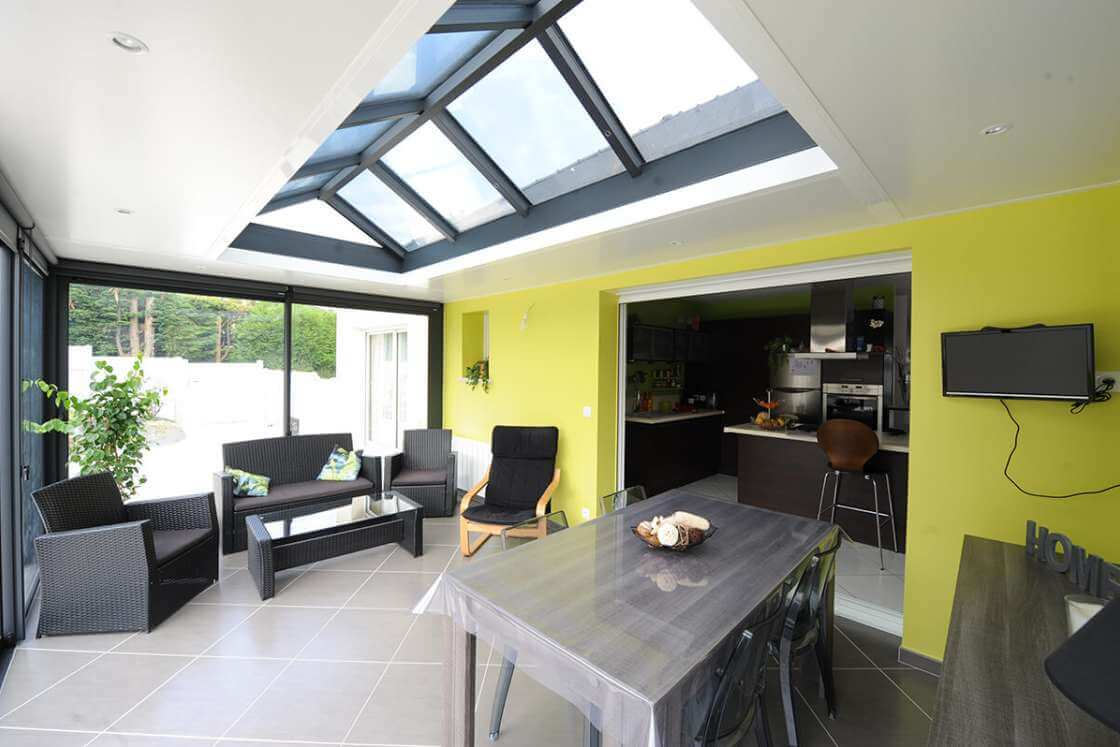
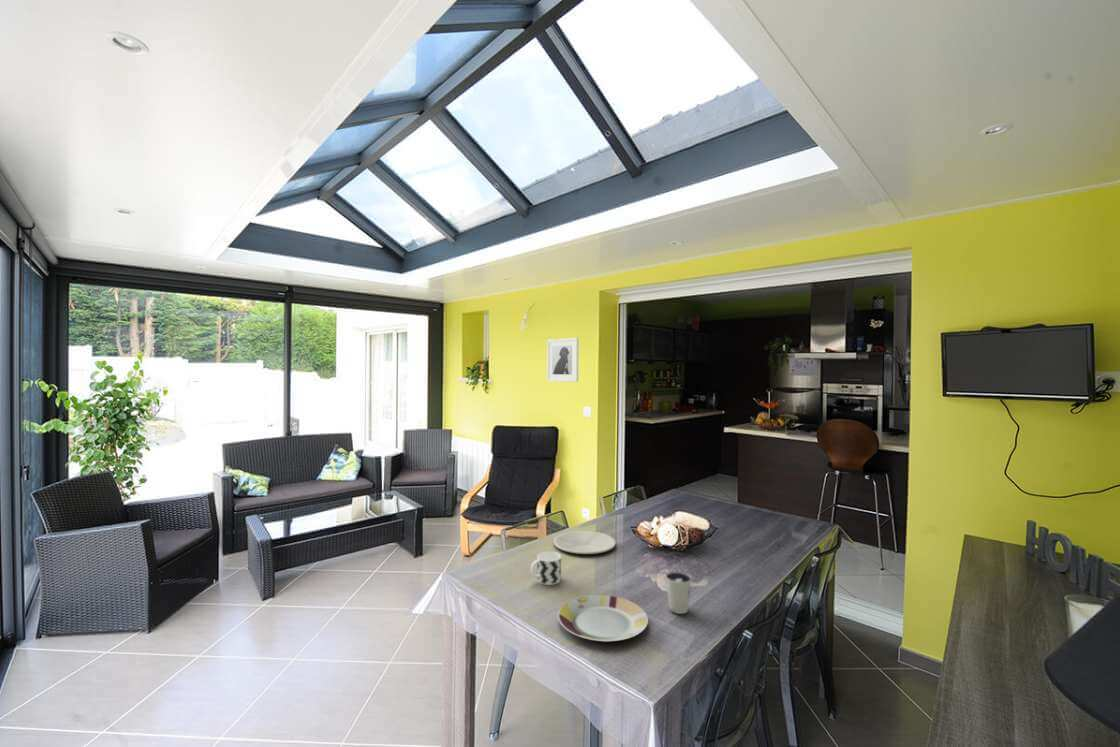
+ plate (602, 619)
+ plate (584, 542)
+ dixie cup (678, 593)
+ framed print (562, 360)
+ cup (545, 568)
